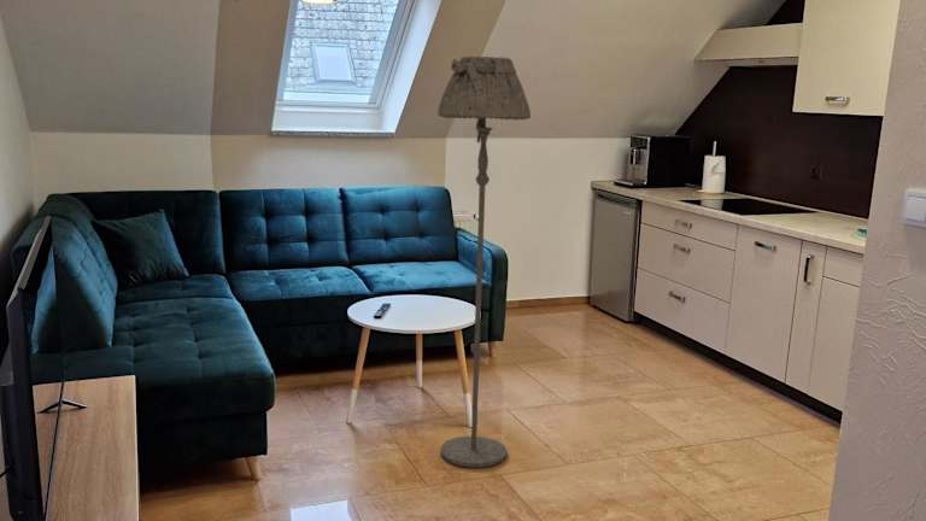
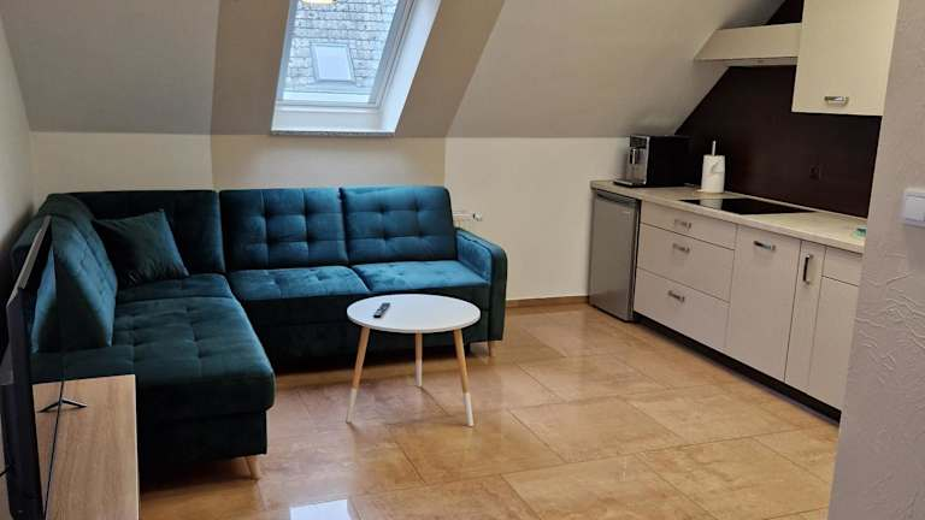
- floor lamp (479, 264)
